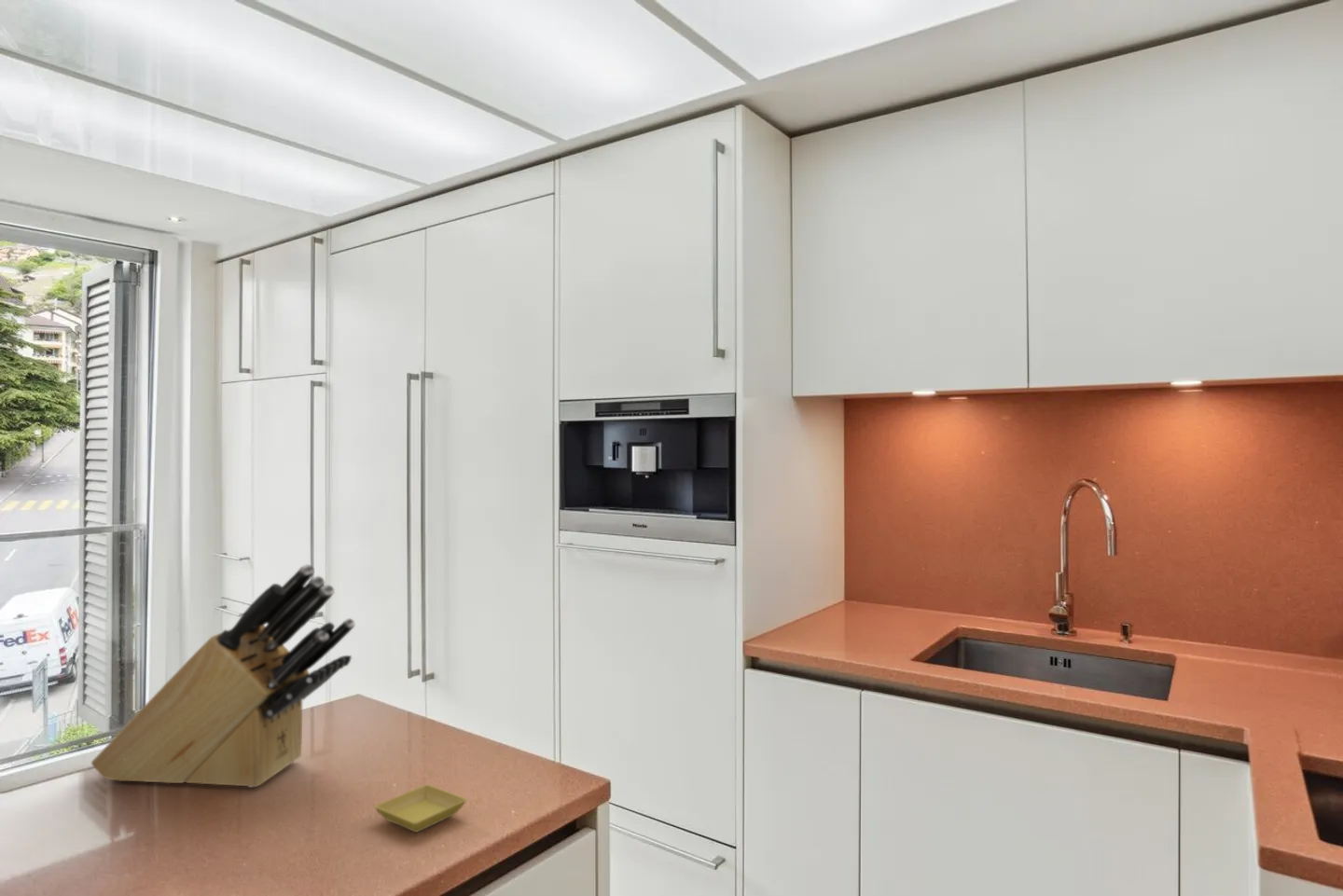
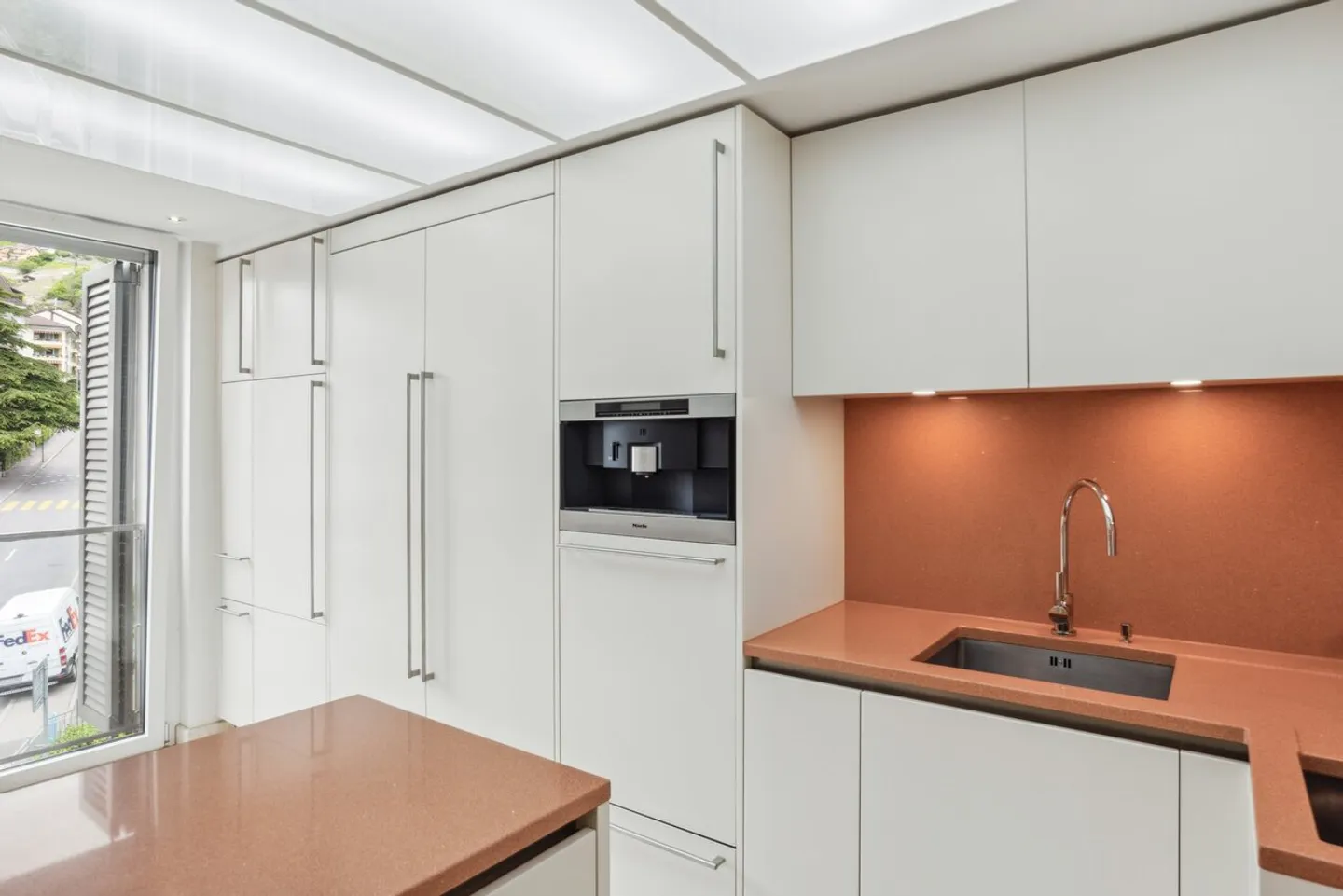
- saucer (421, 809)
- knife block (228, 669)
